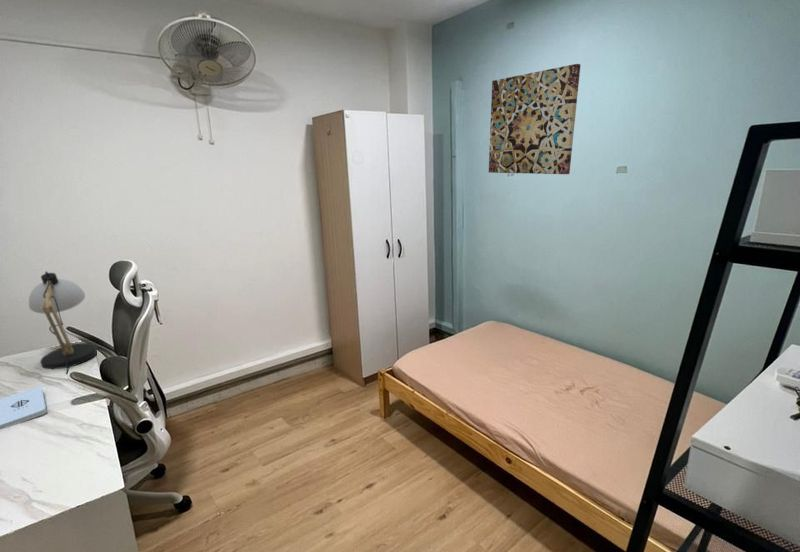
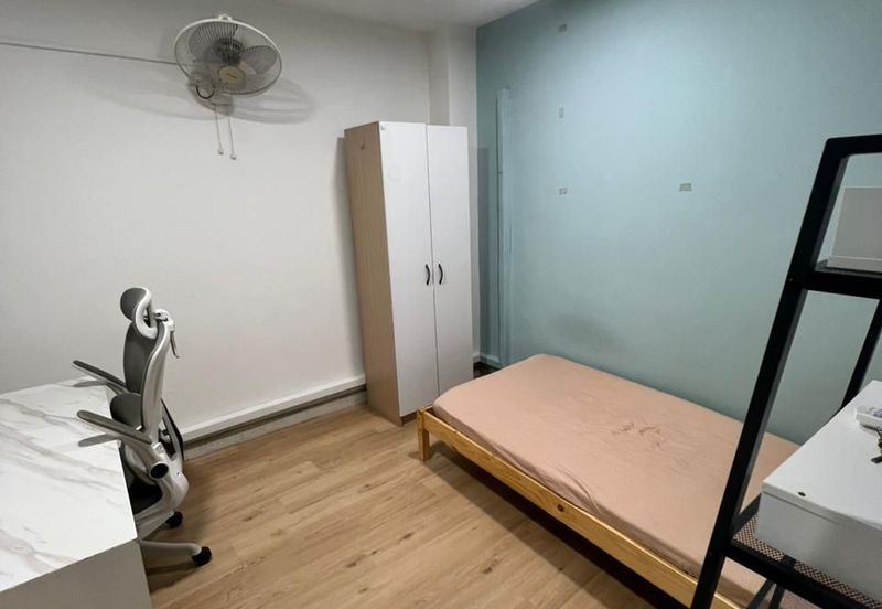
- notepad (20, 406)
- desk lamp (57, 316)
- wall art (529, 125)
